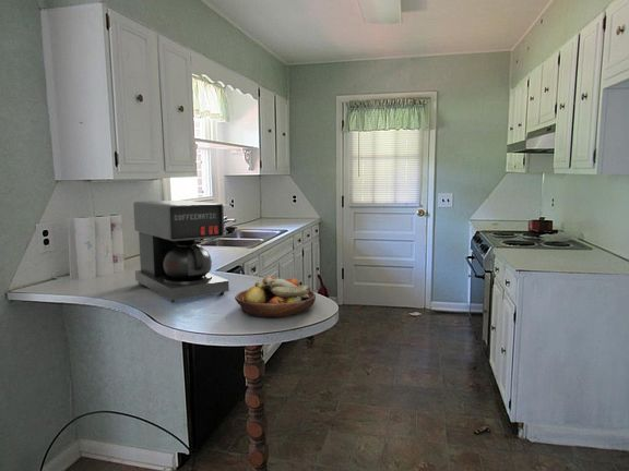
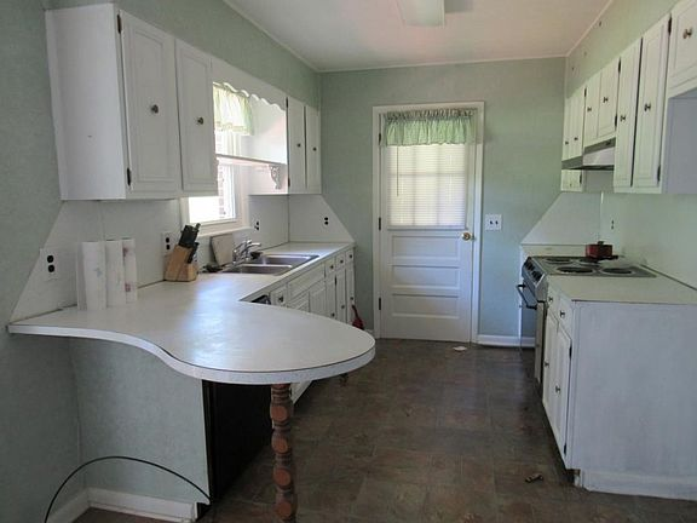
- coffee maker (177, 245)
- fruit bowl (276, 291)
